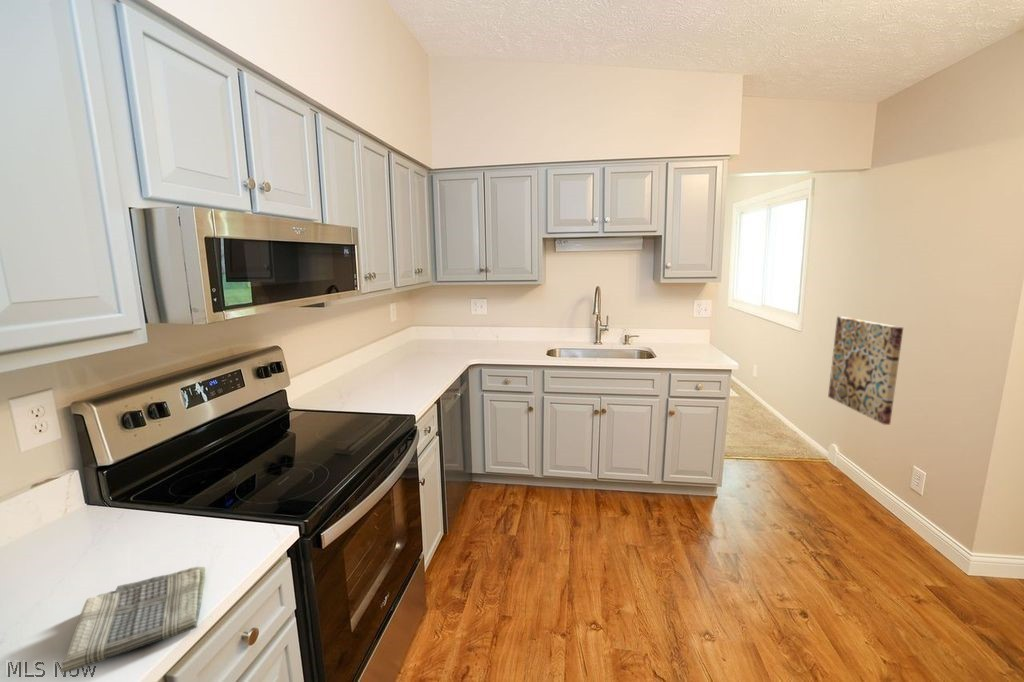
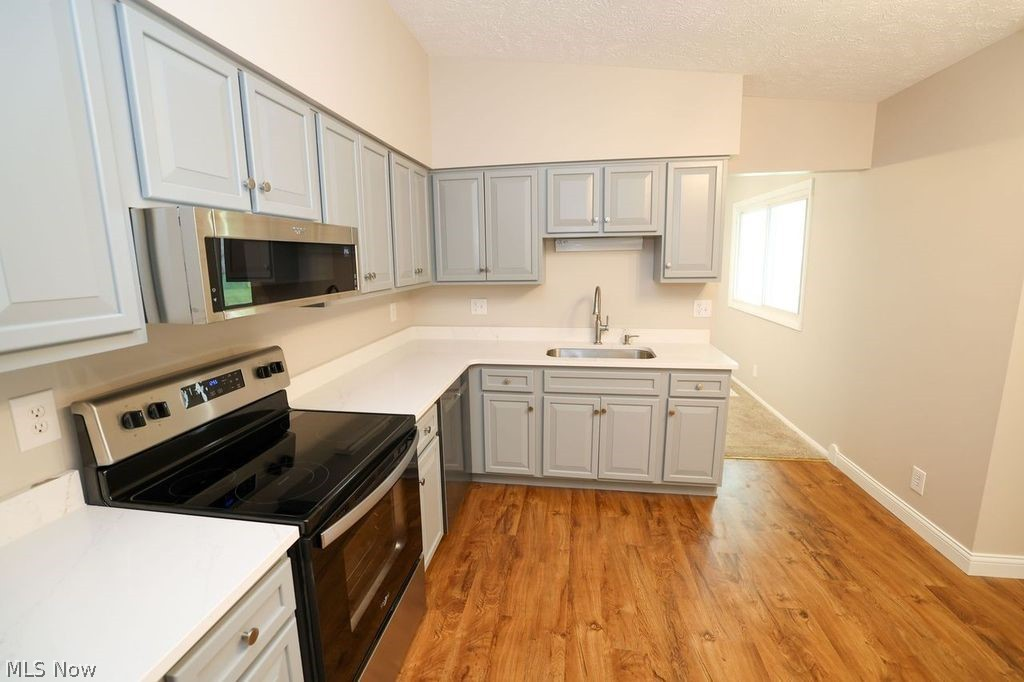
- dish towel (142, 608)
- wall art (861, 366)
